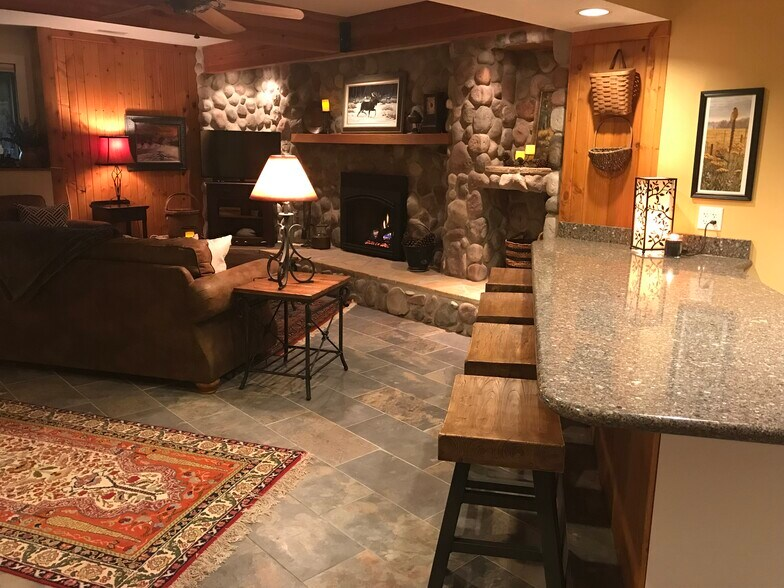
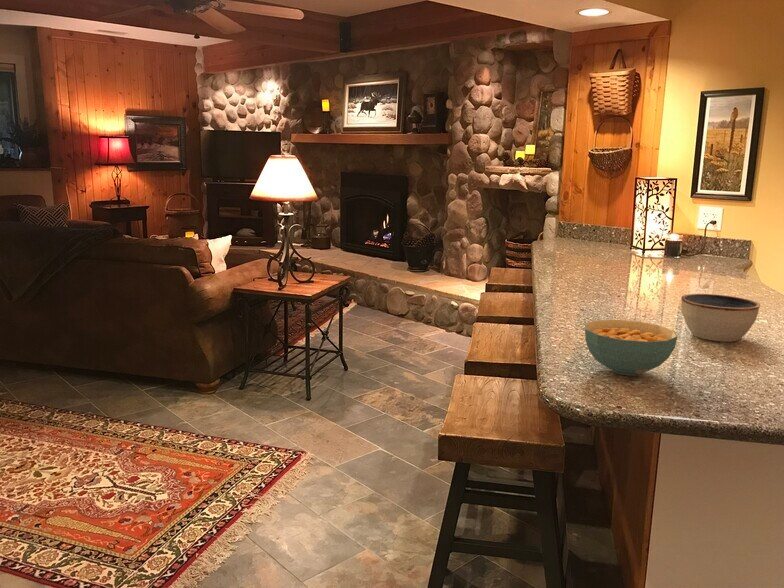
+ bowl (717, 318)
+ cereal bowl (627, 350)
